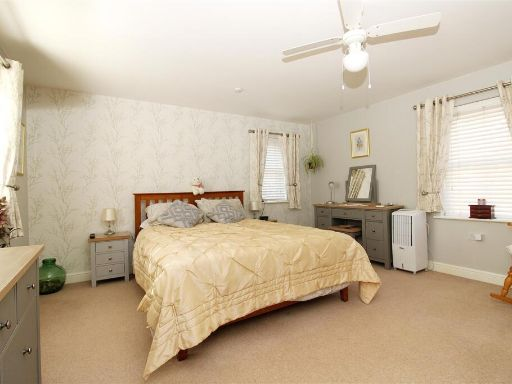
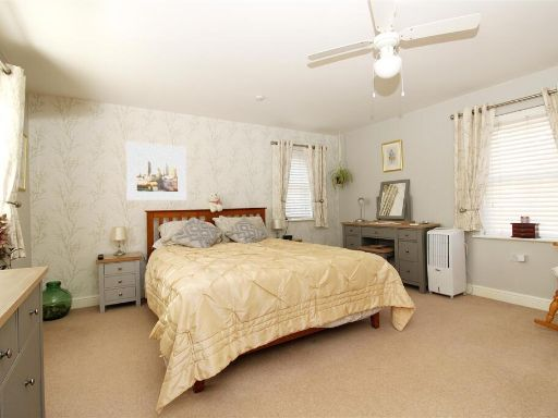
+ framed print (157, 172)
